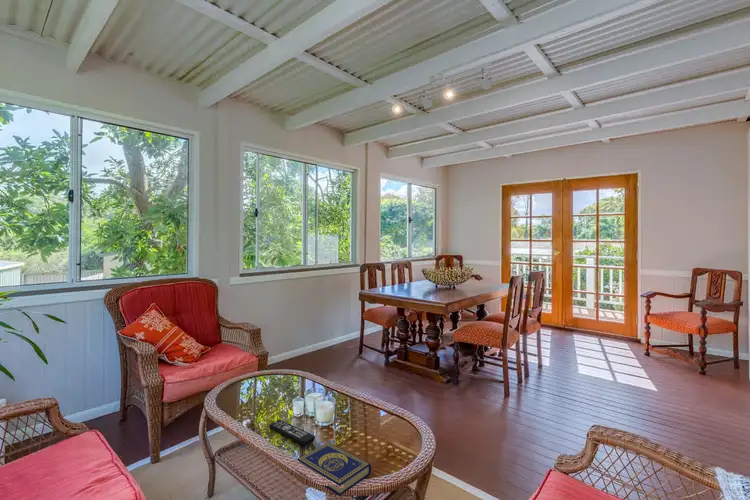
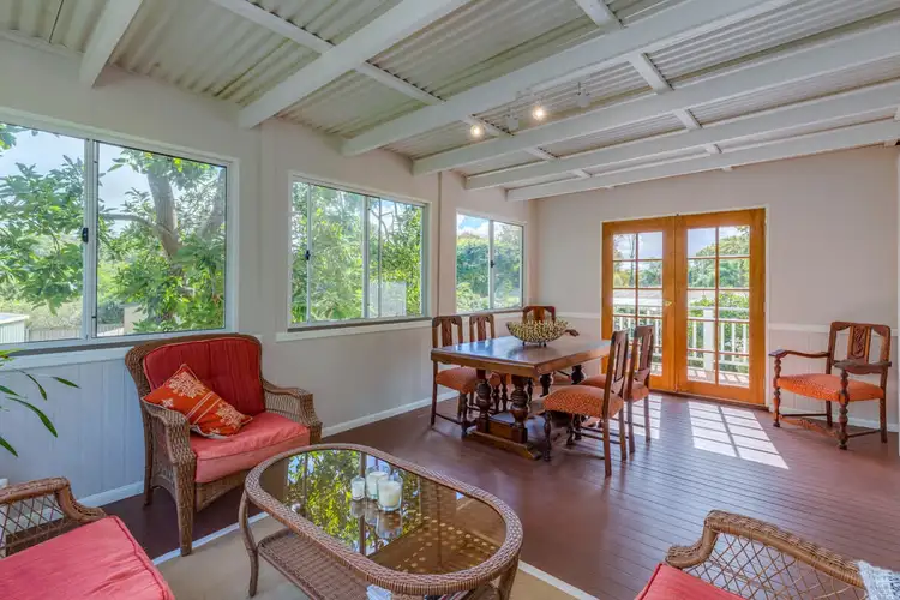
- remote control (291, 432)
- book (332, 465)
